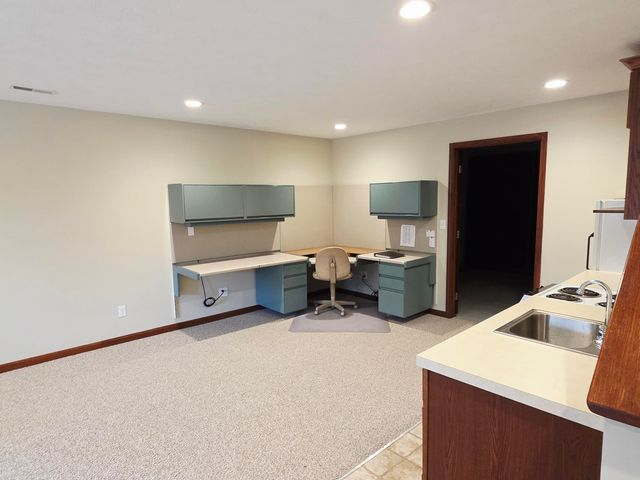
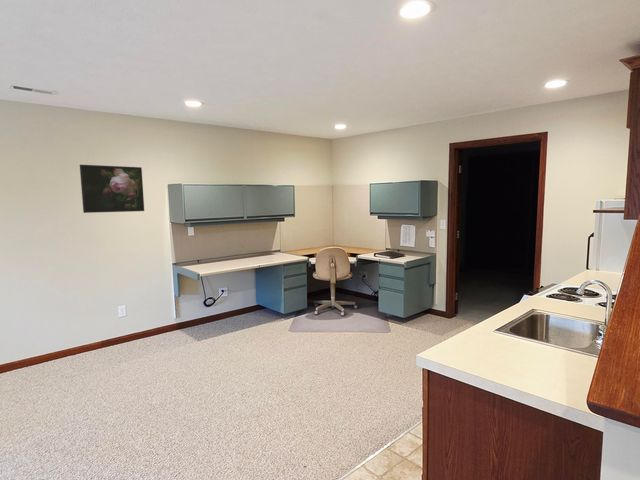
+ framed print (113, 189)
